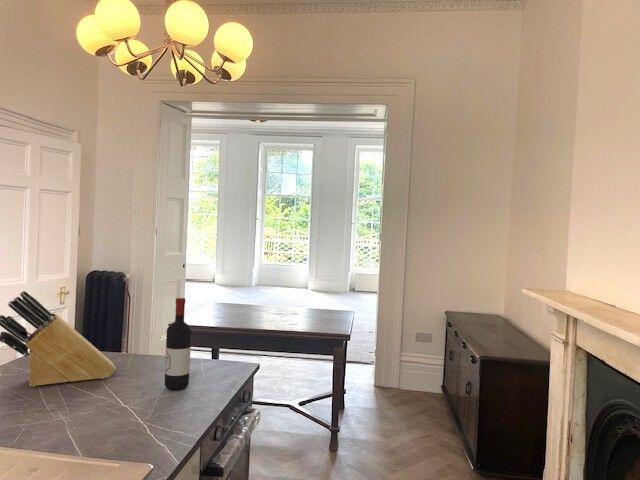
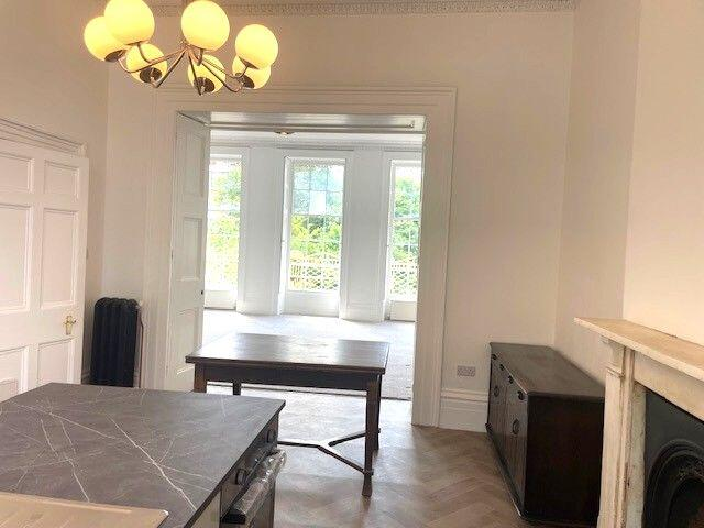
- knife block (59, 334)
- wine bottle (178, 342)
